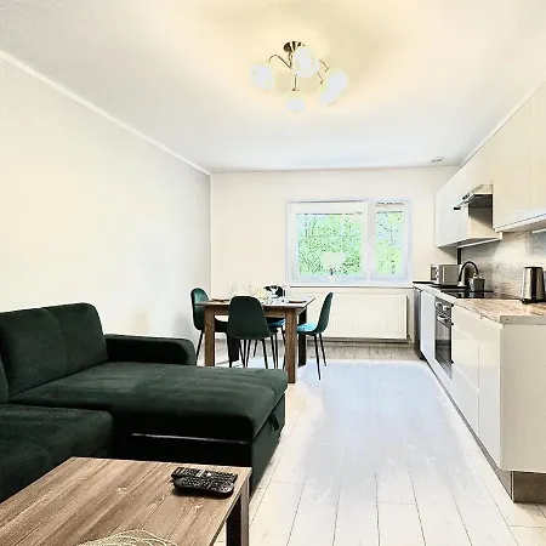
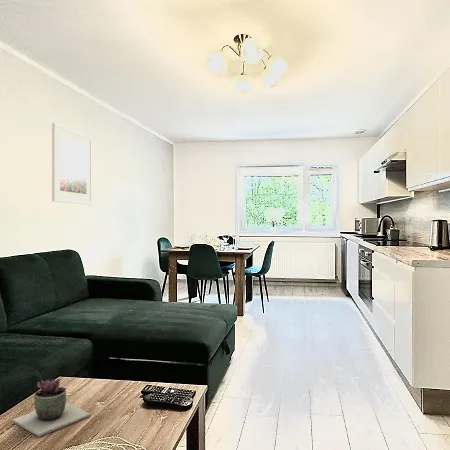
+ succulent plant (52, 398)
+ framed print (73, 167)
